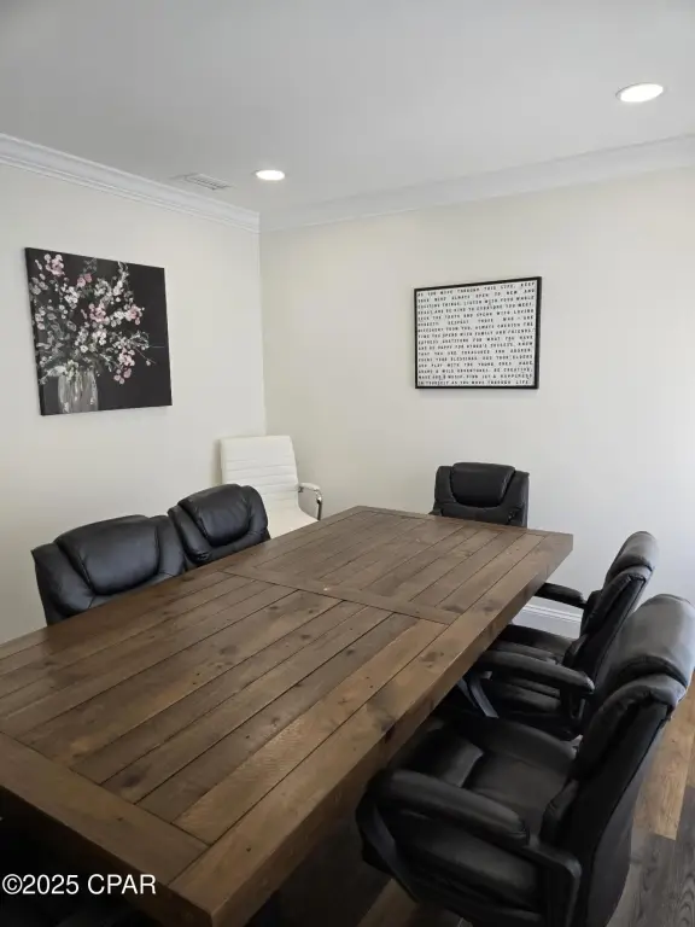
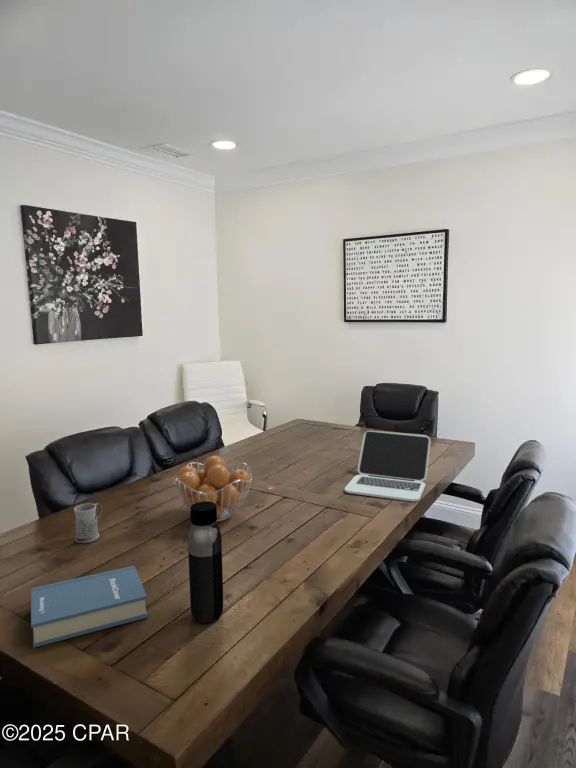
+ laptop (388, 462)
+ hardback book (88, 601)
+ fruit basket (213, 488)
+ mug (90, 520)
+ water bottle (205, 561)
